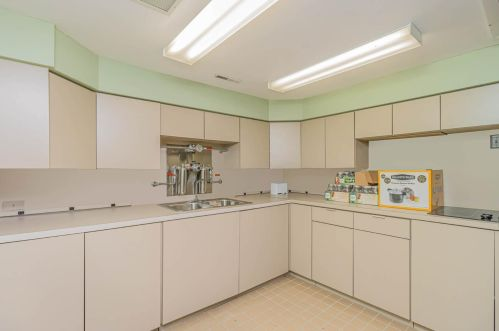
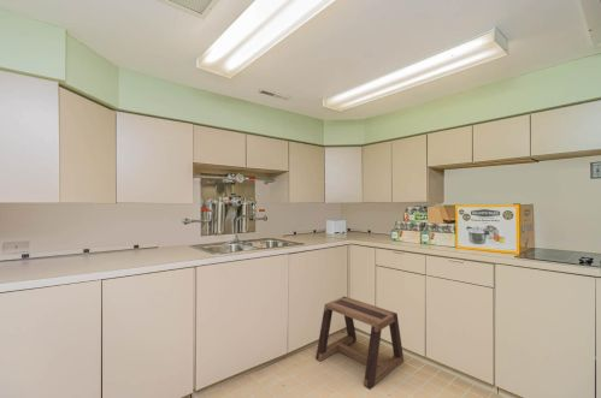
+ stool (355, 335)
